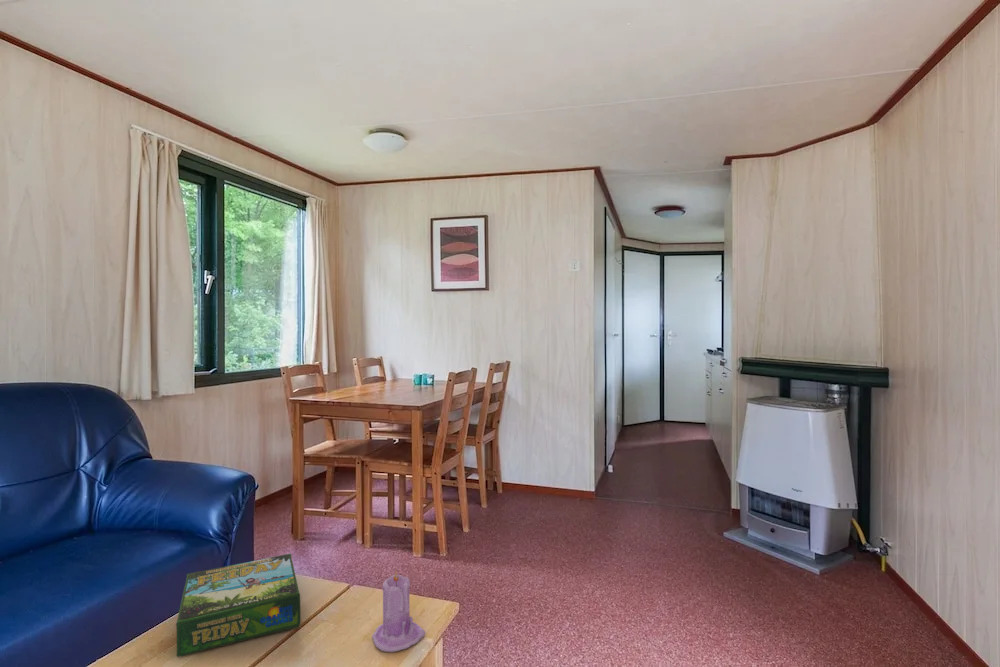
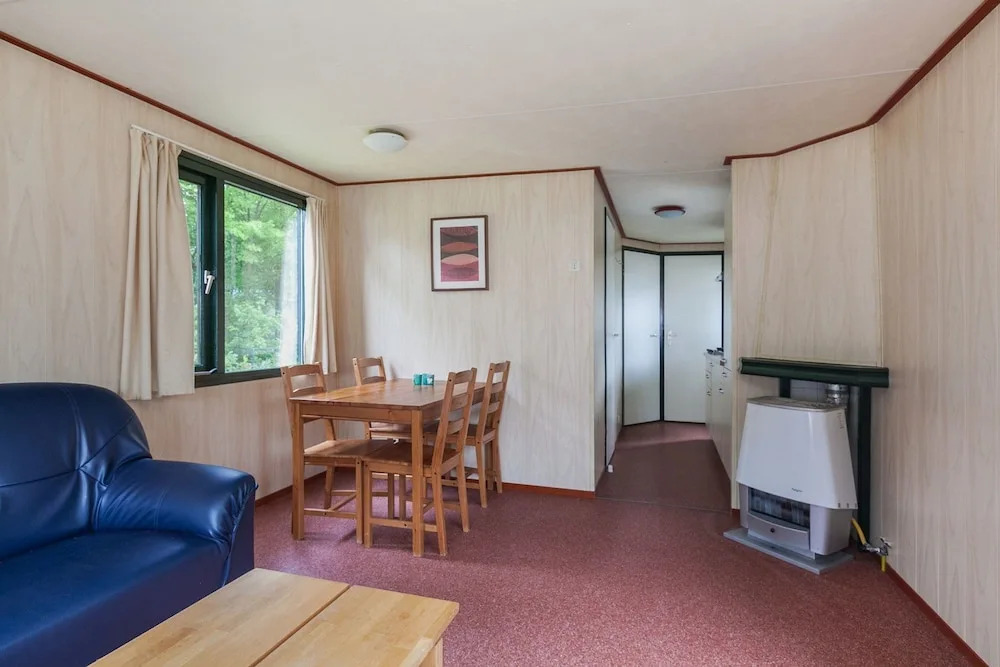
- board game (241, 598)
- candle (396, 603)
